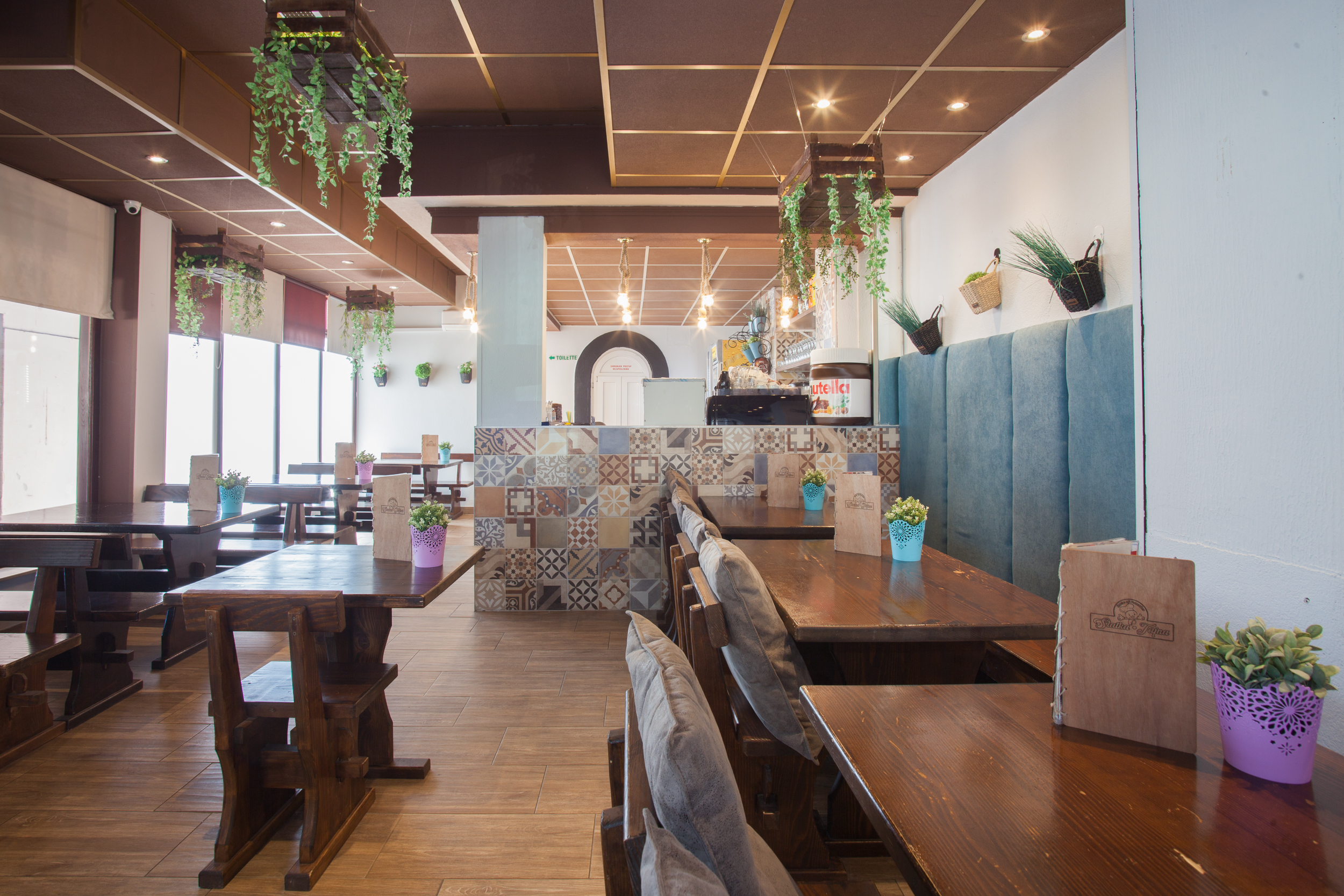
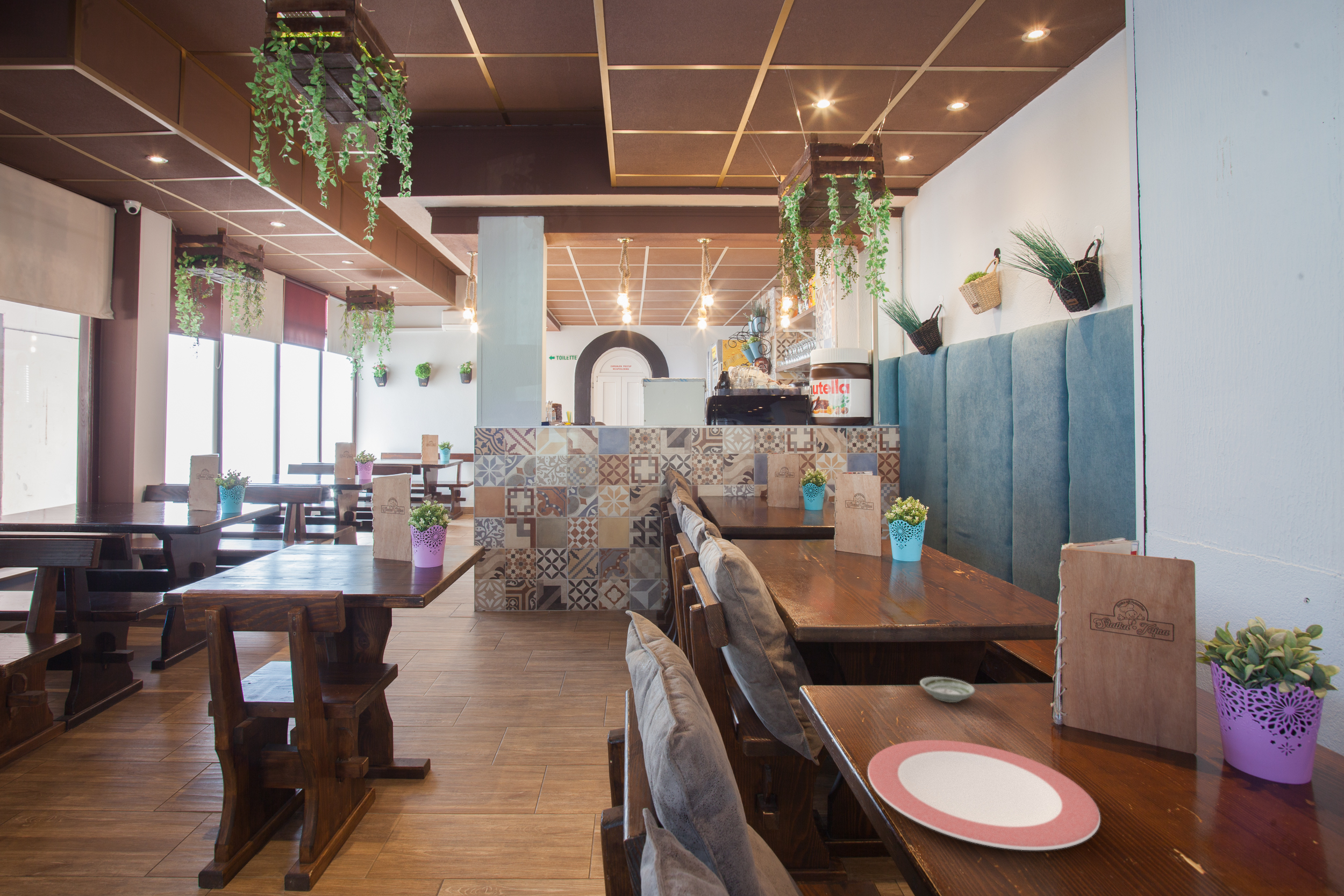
+ plate (976, 792)
+ saucer (947, 691)
